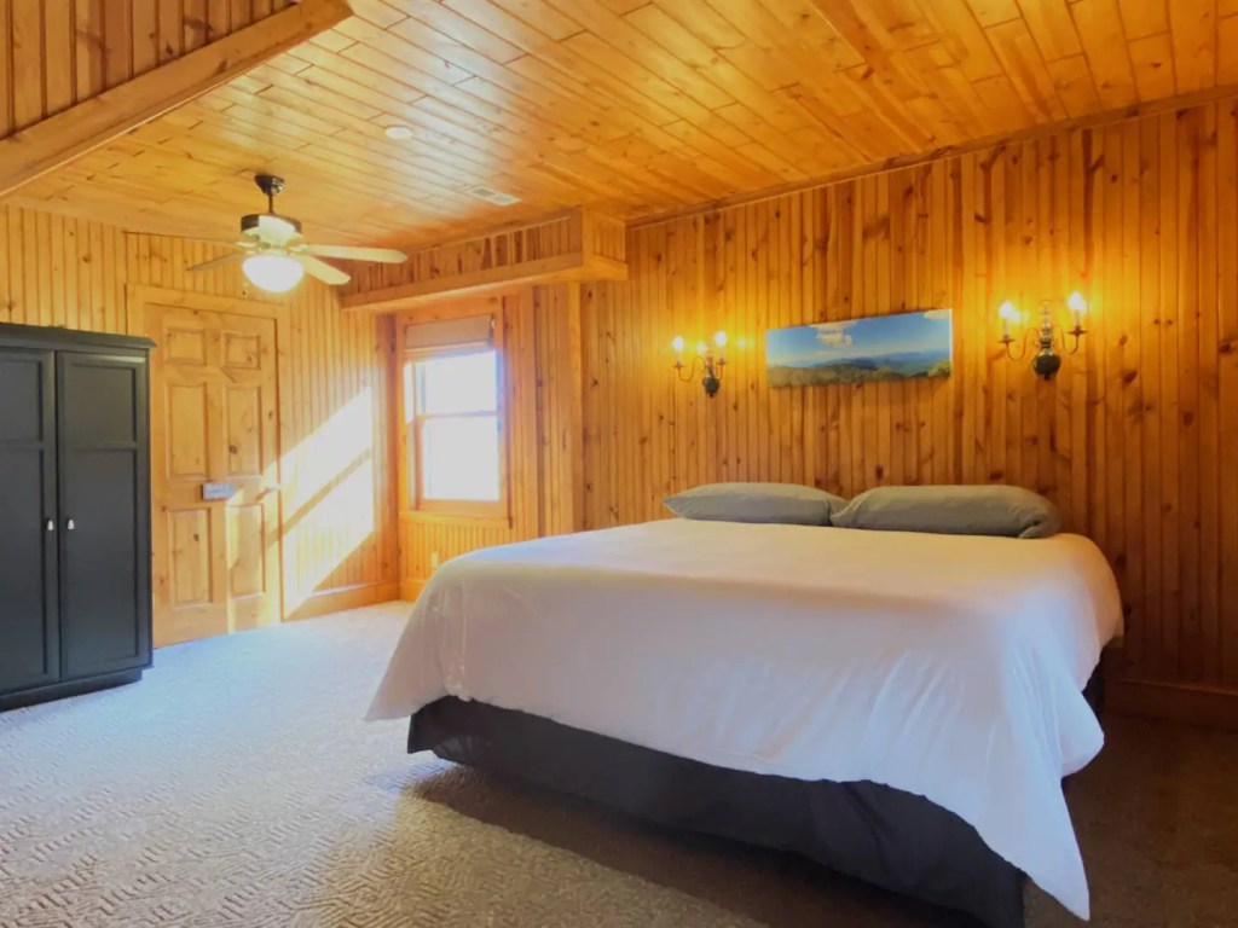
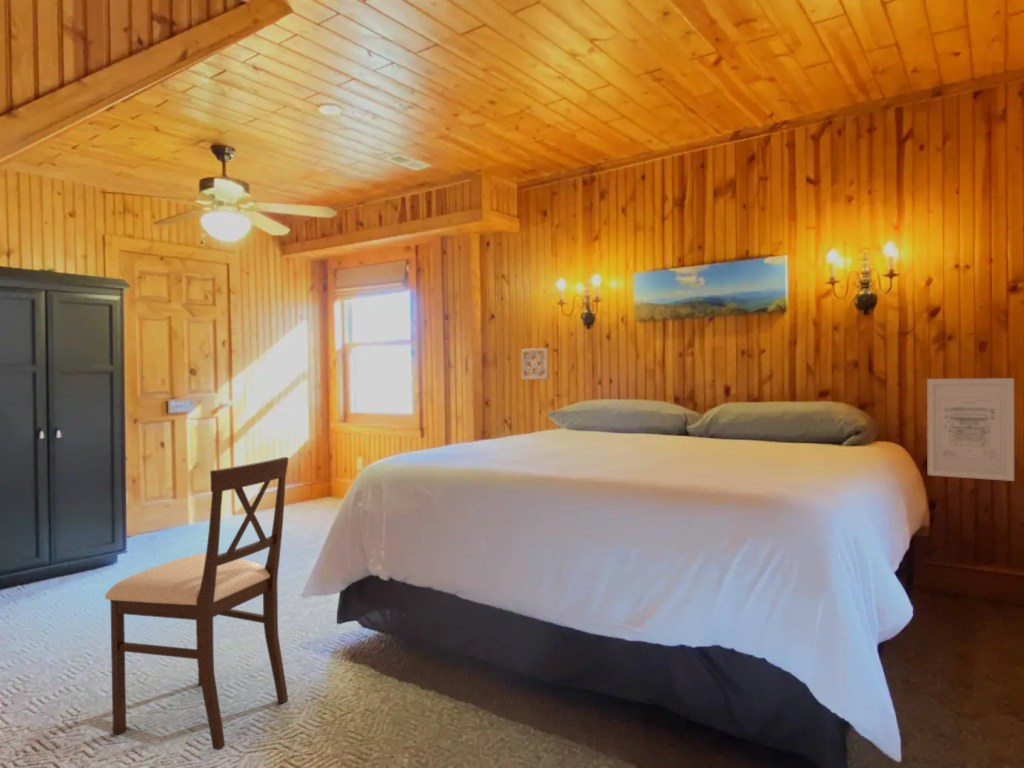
+ wall art (969, 428)
+ chair (204, 588)
+ wall ornament (535, 364)
